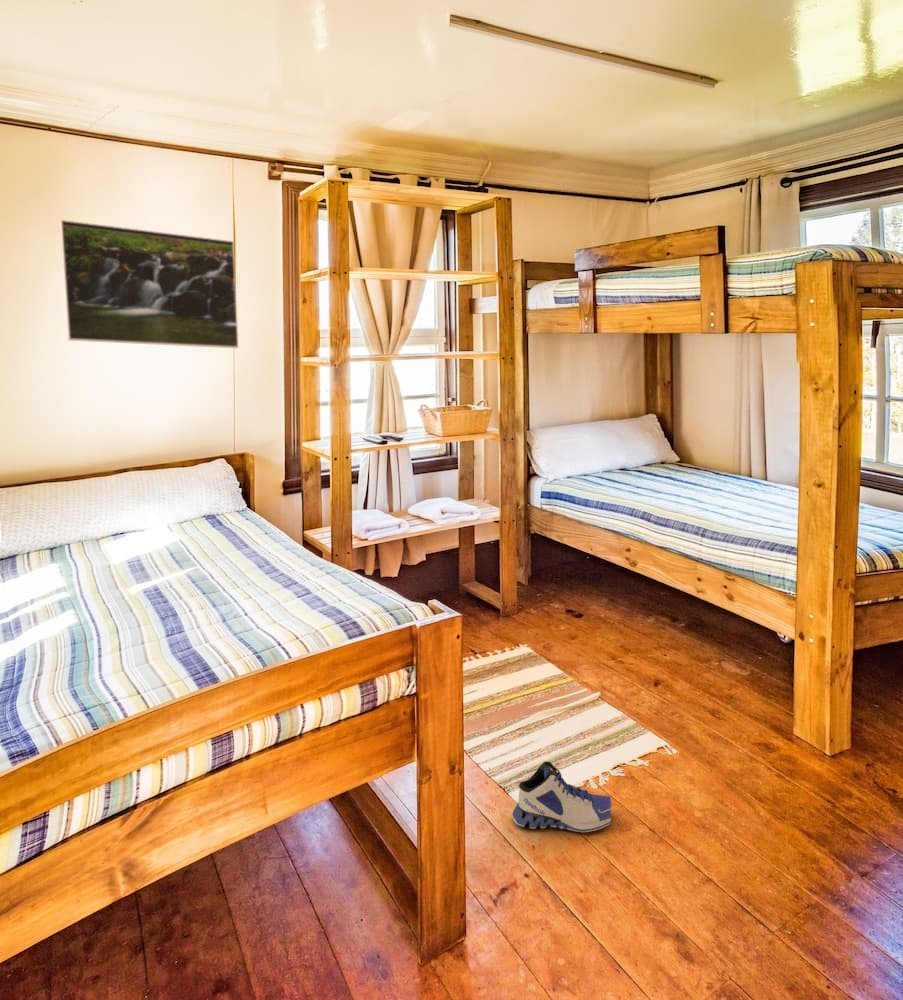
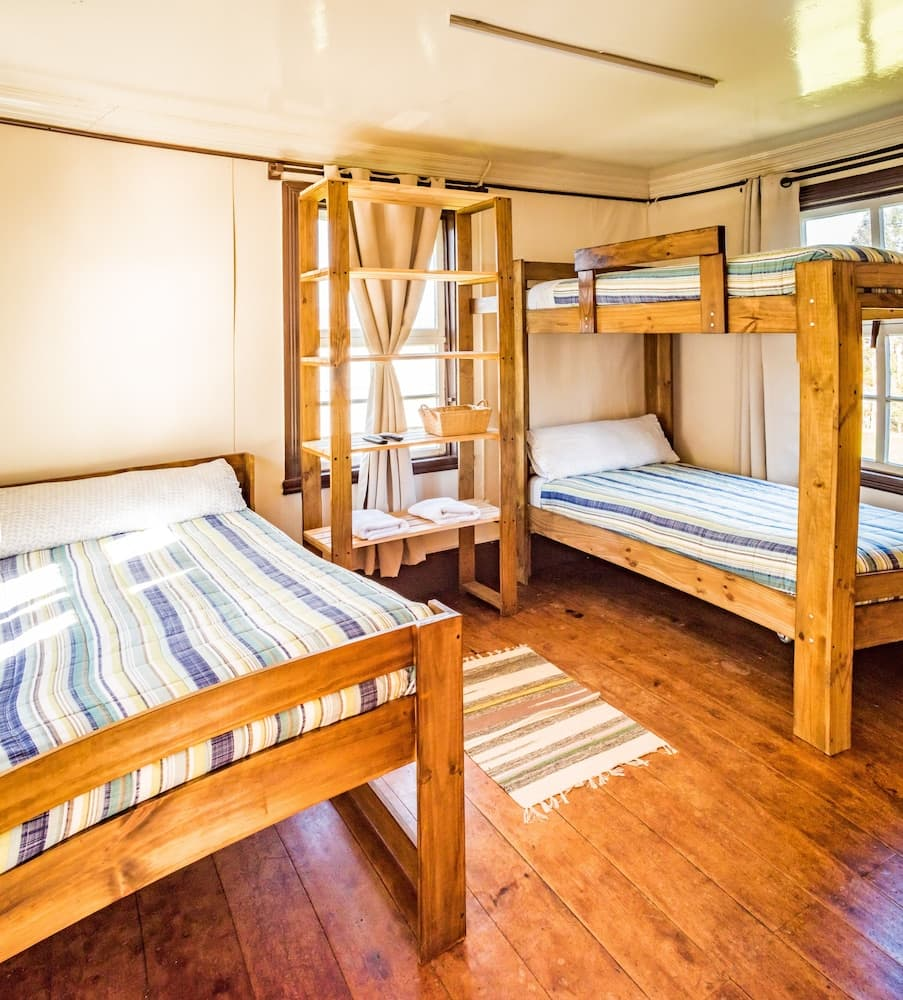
- sneaker (562, 794)
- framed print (154, 288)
